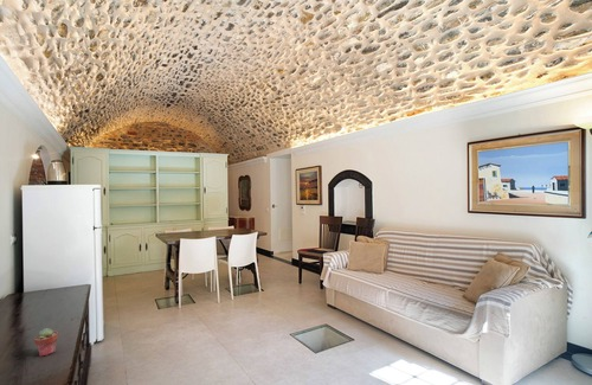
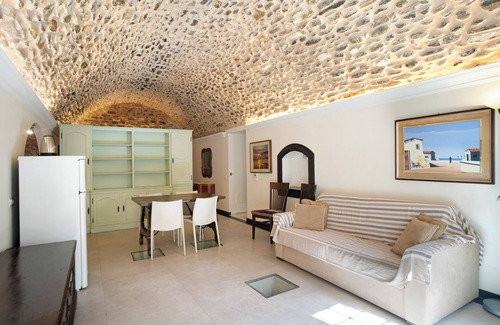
- potted succulent (46, 340)
